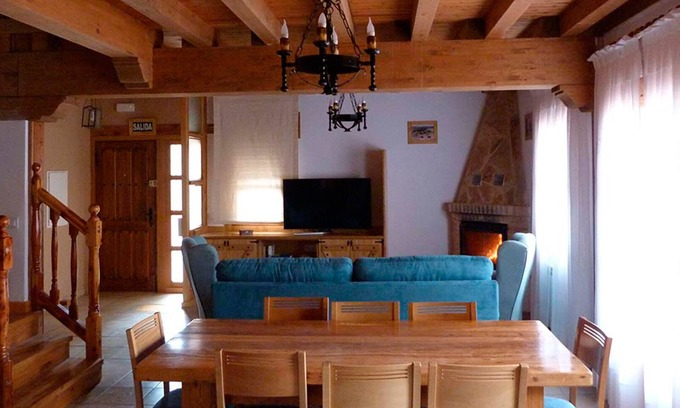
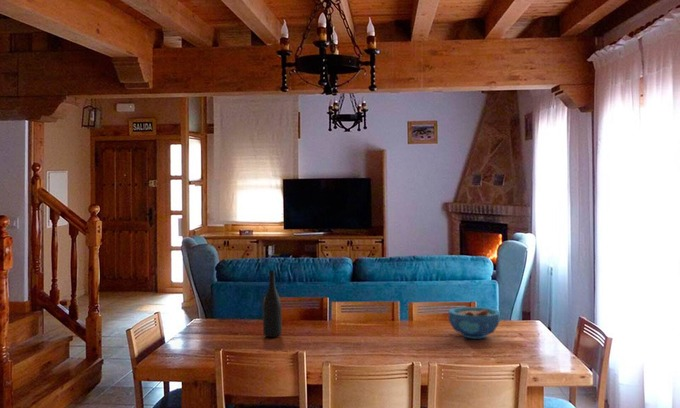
+ bowl (474, 321)
+ wine bottle (272, 303)
